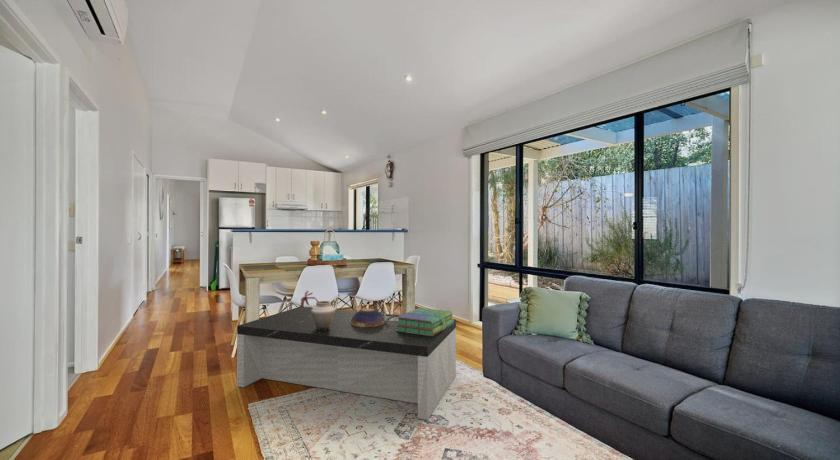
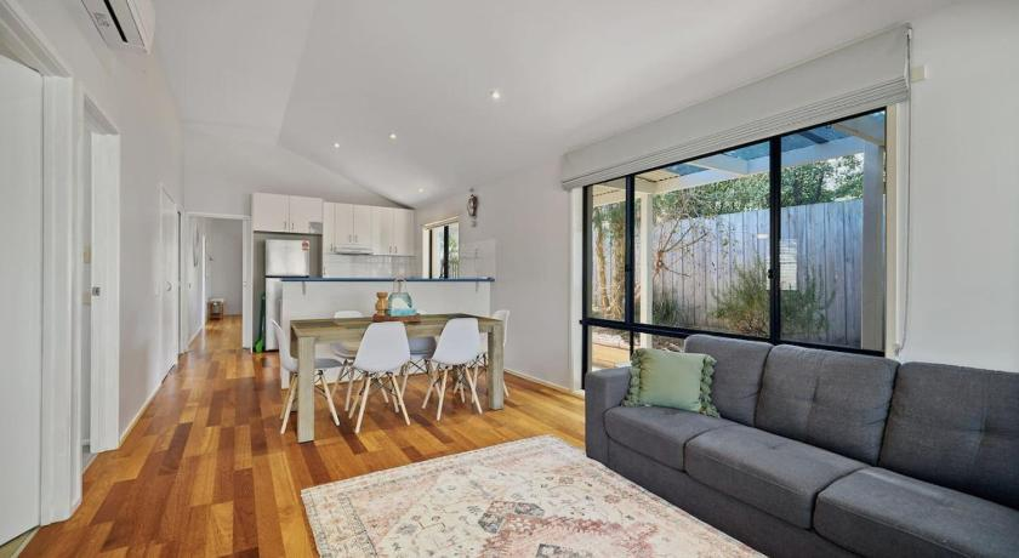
- decorative bowl (368, 315)
- coffee table (350, 346)
- vase (317, 309)
- stack of books (425, 320)
